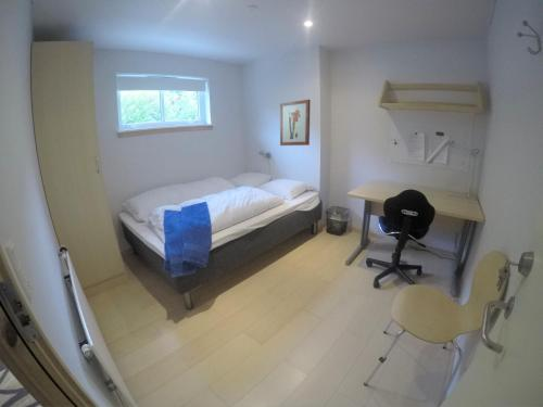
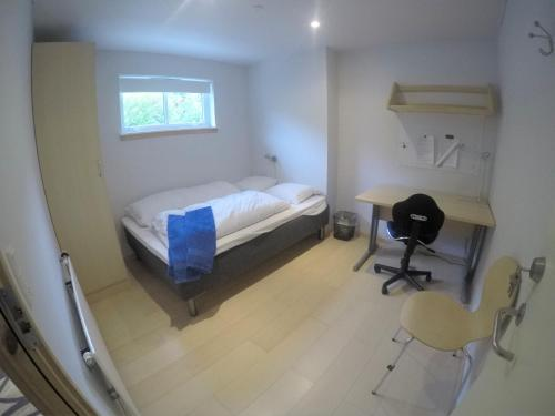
- wall art (294, 124)
